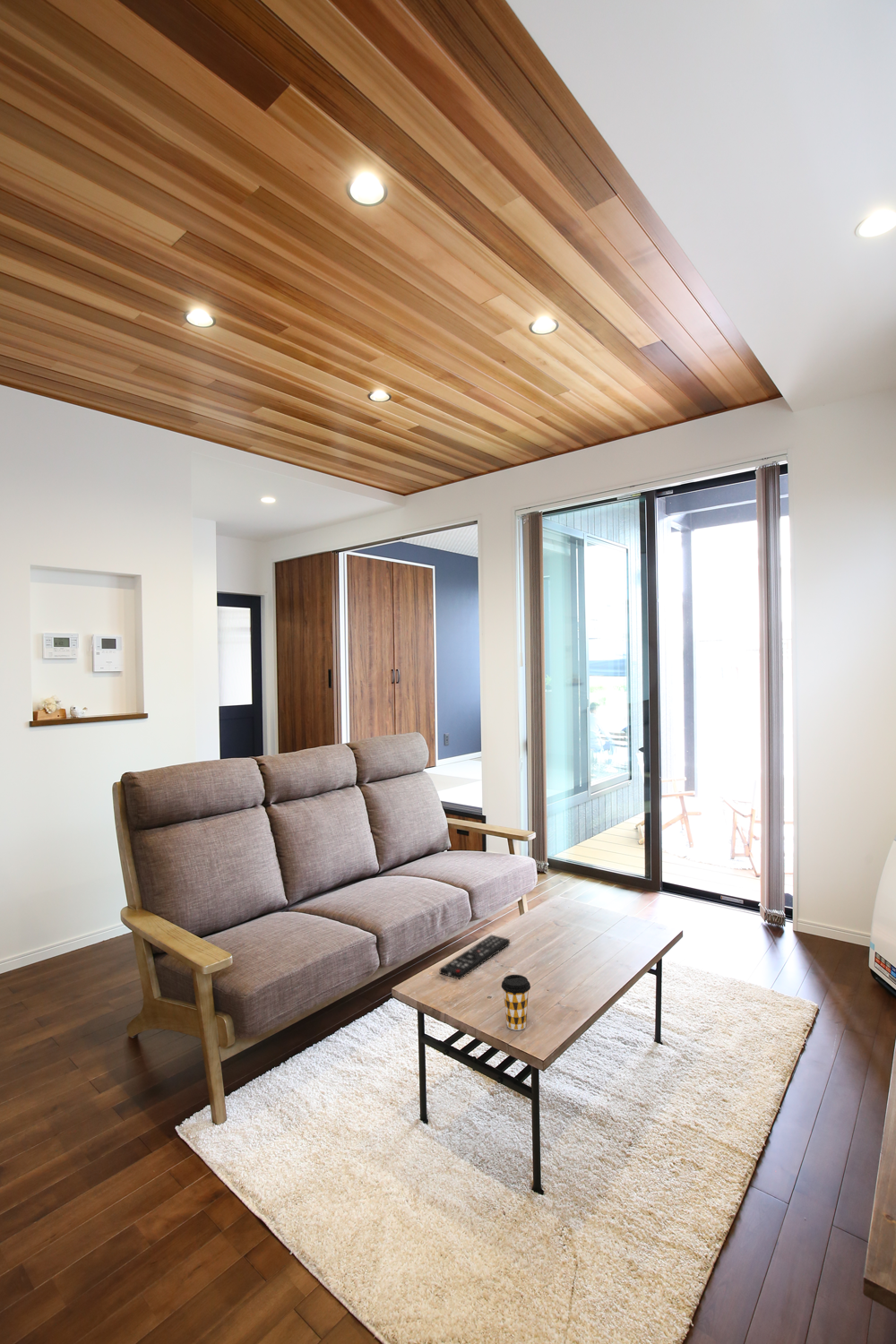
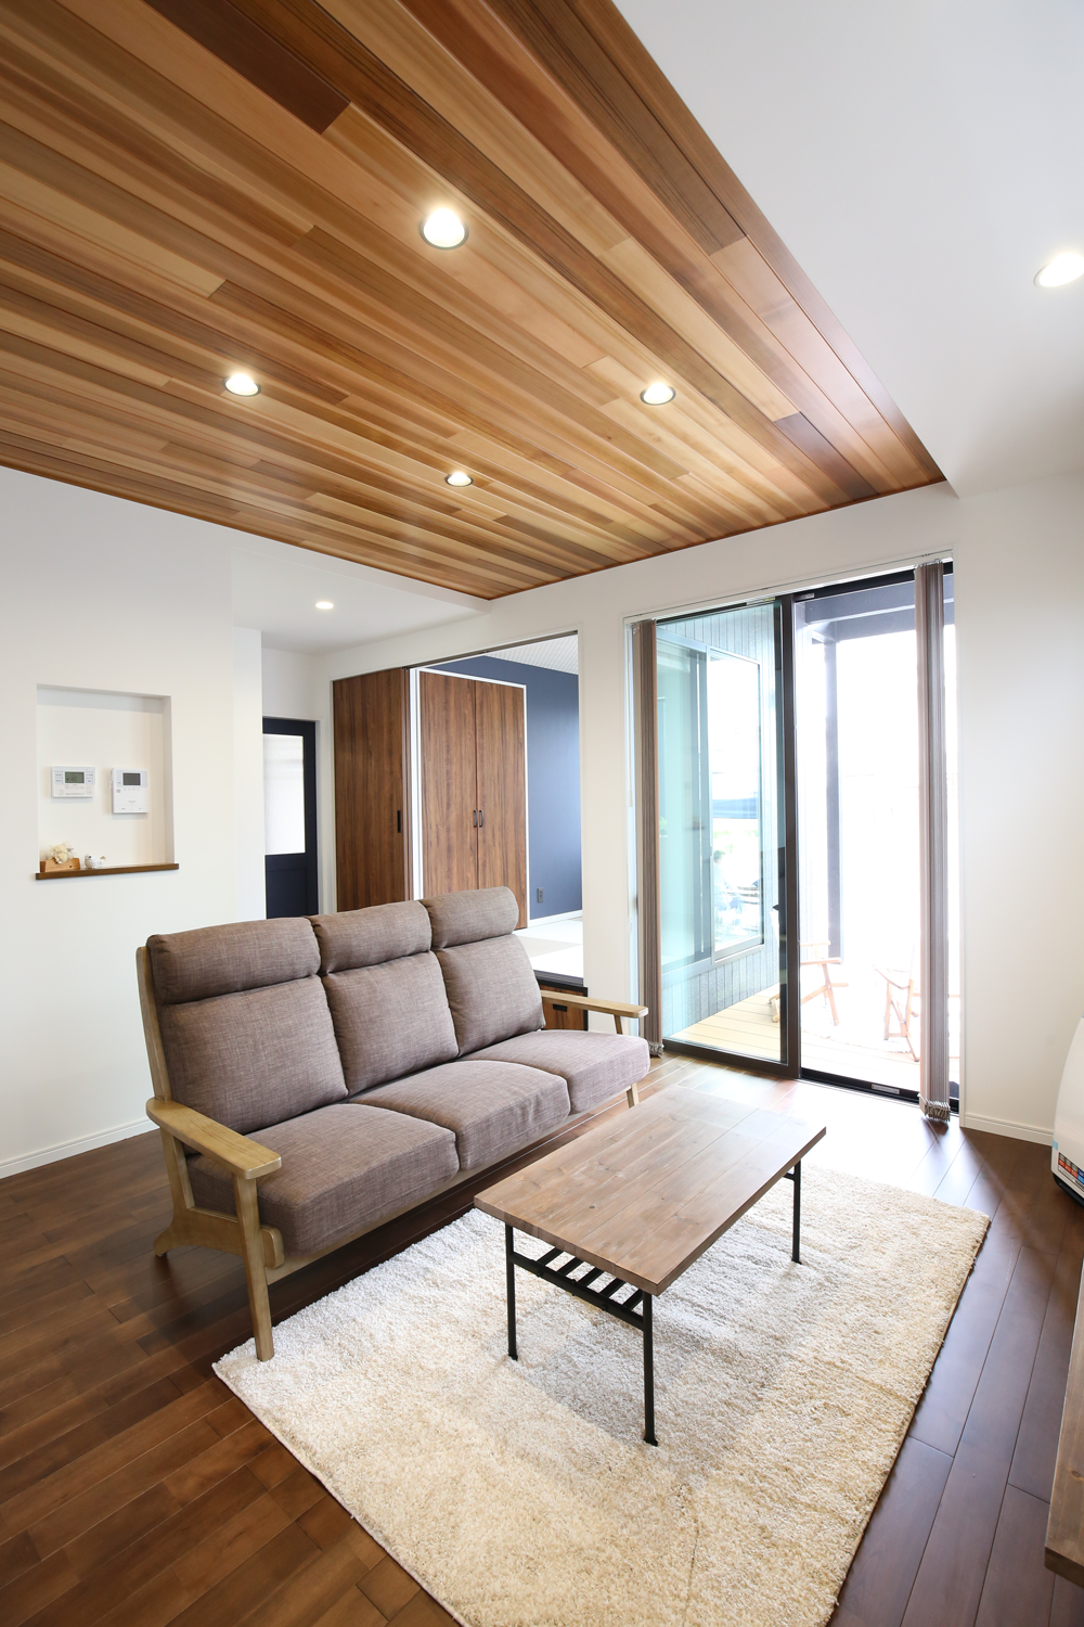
- remote control (476, 954)
- coffee cup (516, 1002)
